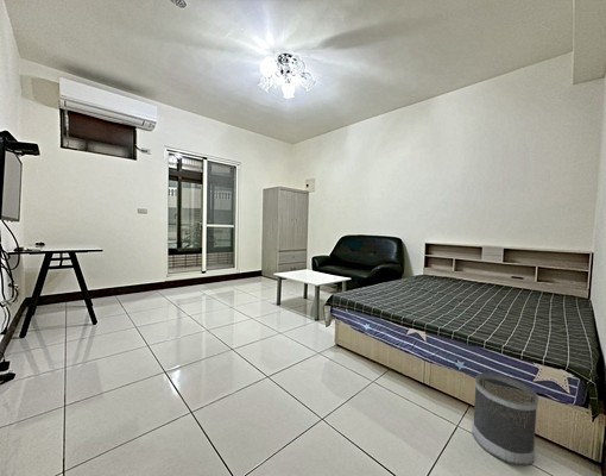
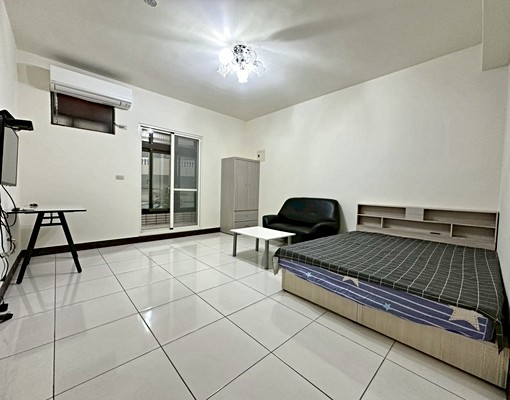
- wastebasket (503, 414)
